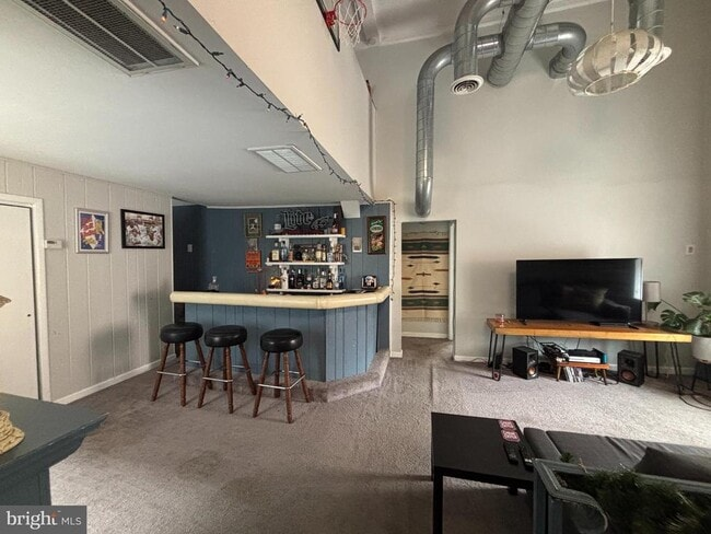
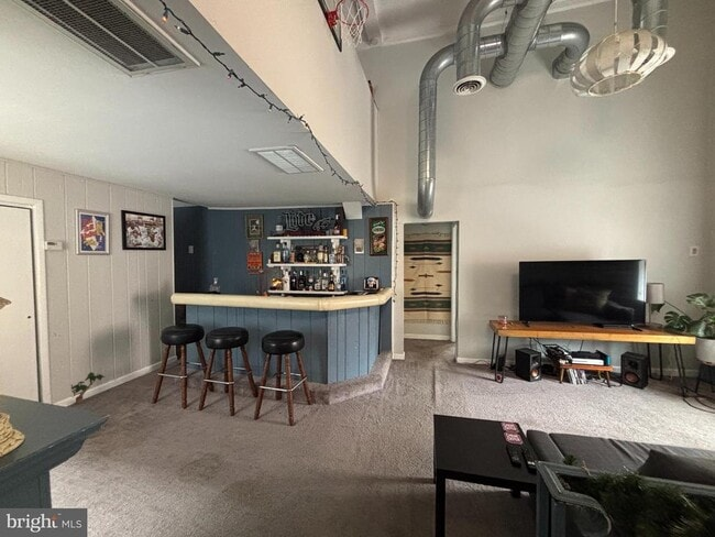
+ potted plant (89, 386)
